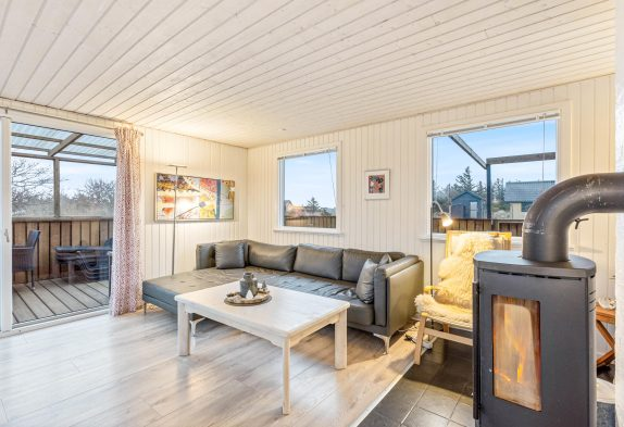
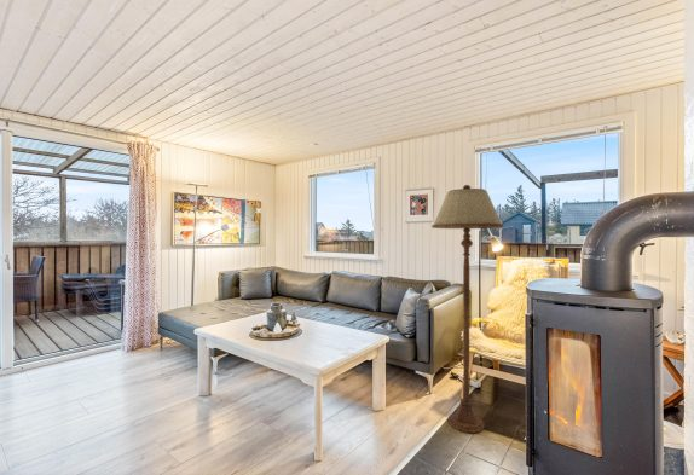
+ floor lamp (465, 303)
